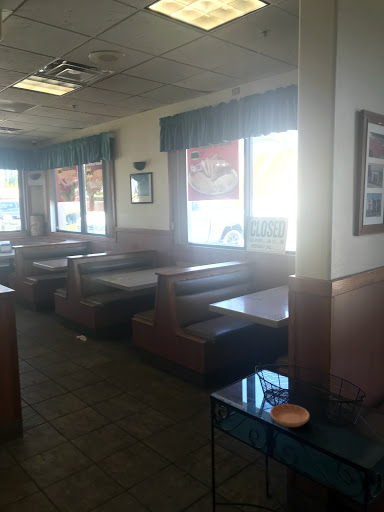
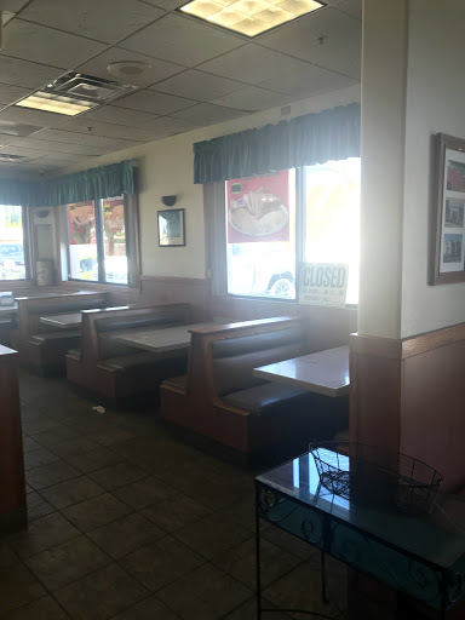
- saucer (289, 416)
